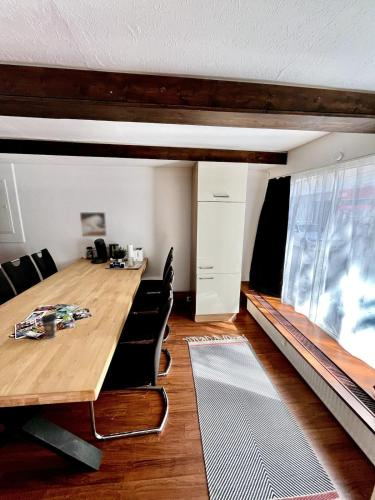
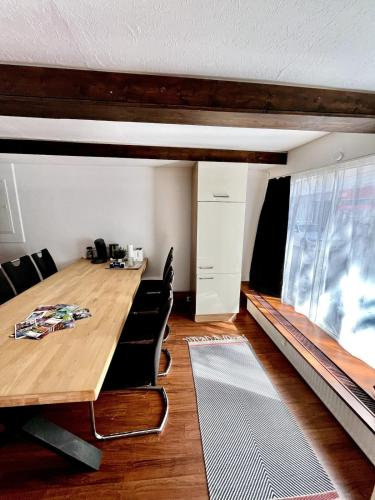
- coffee cup (50, 326)
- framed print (93, 224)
